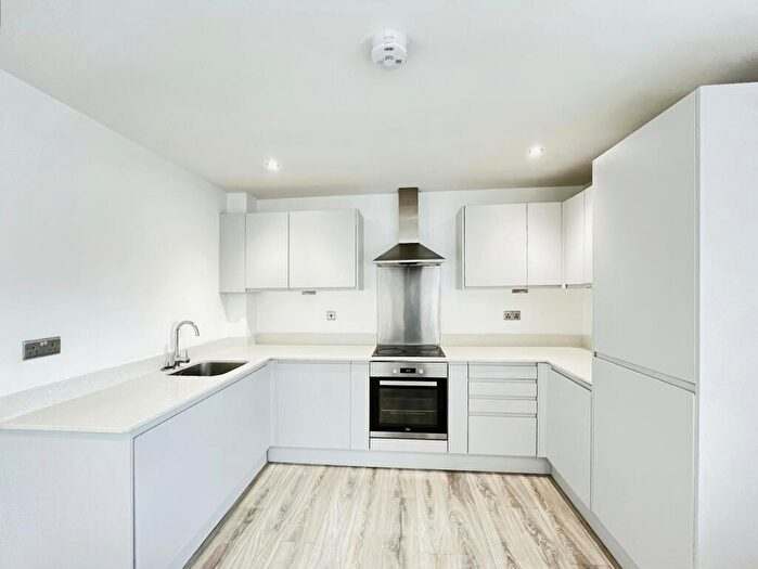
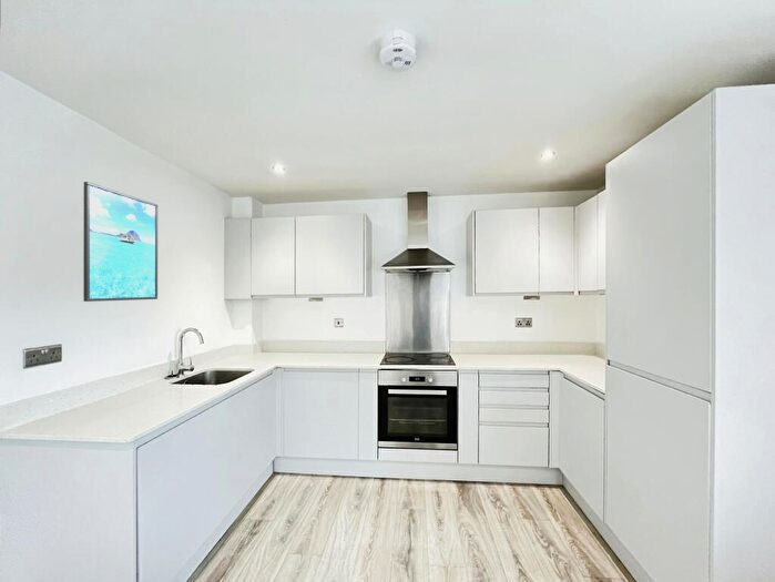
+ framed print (124, 247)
